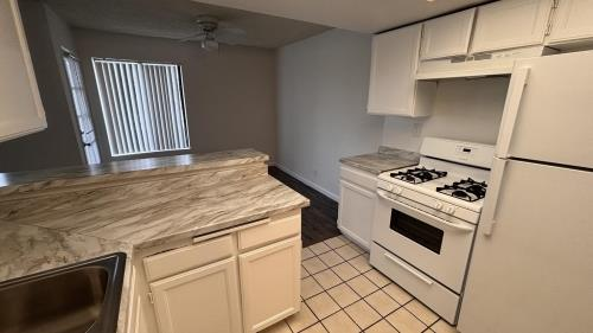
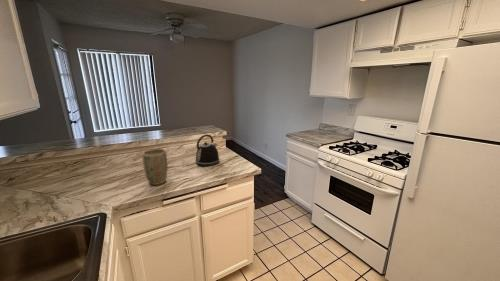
+ plant pot (155, 167)
+ kettle (206, 148)
